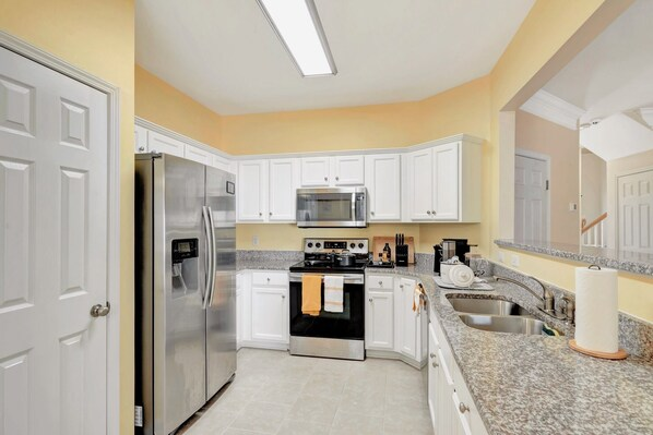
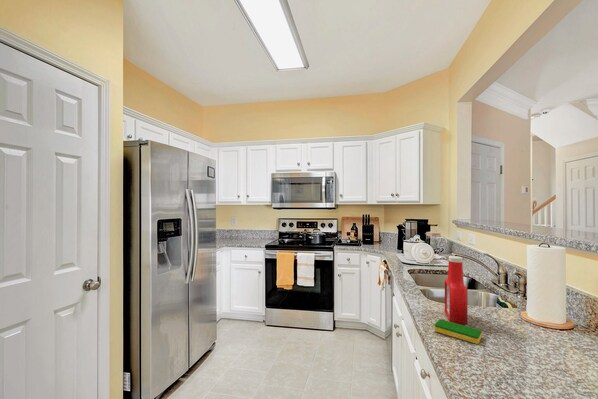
+ dish sponge (457, 330)
+ soap bottle (455, 287)
